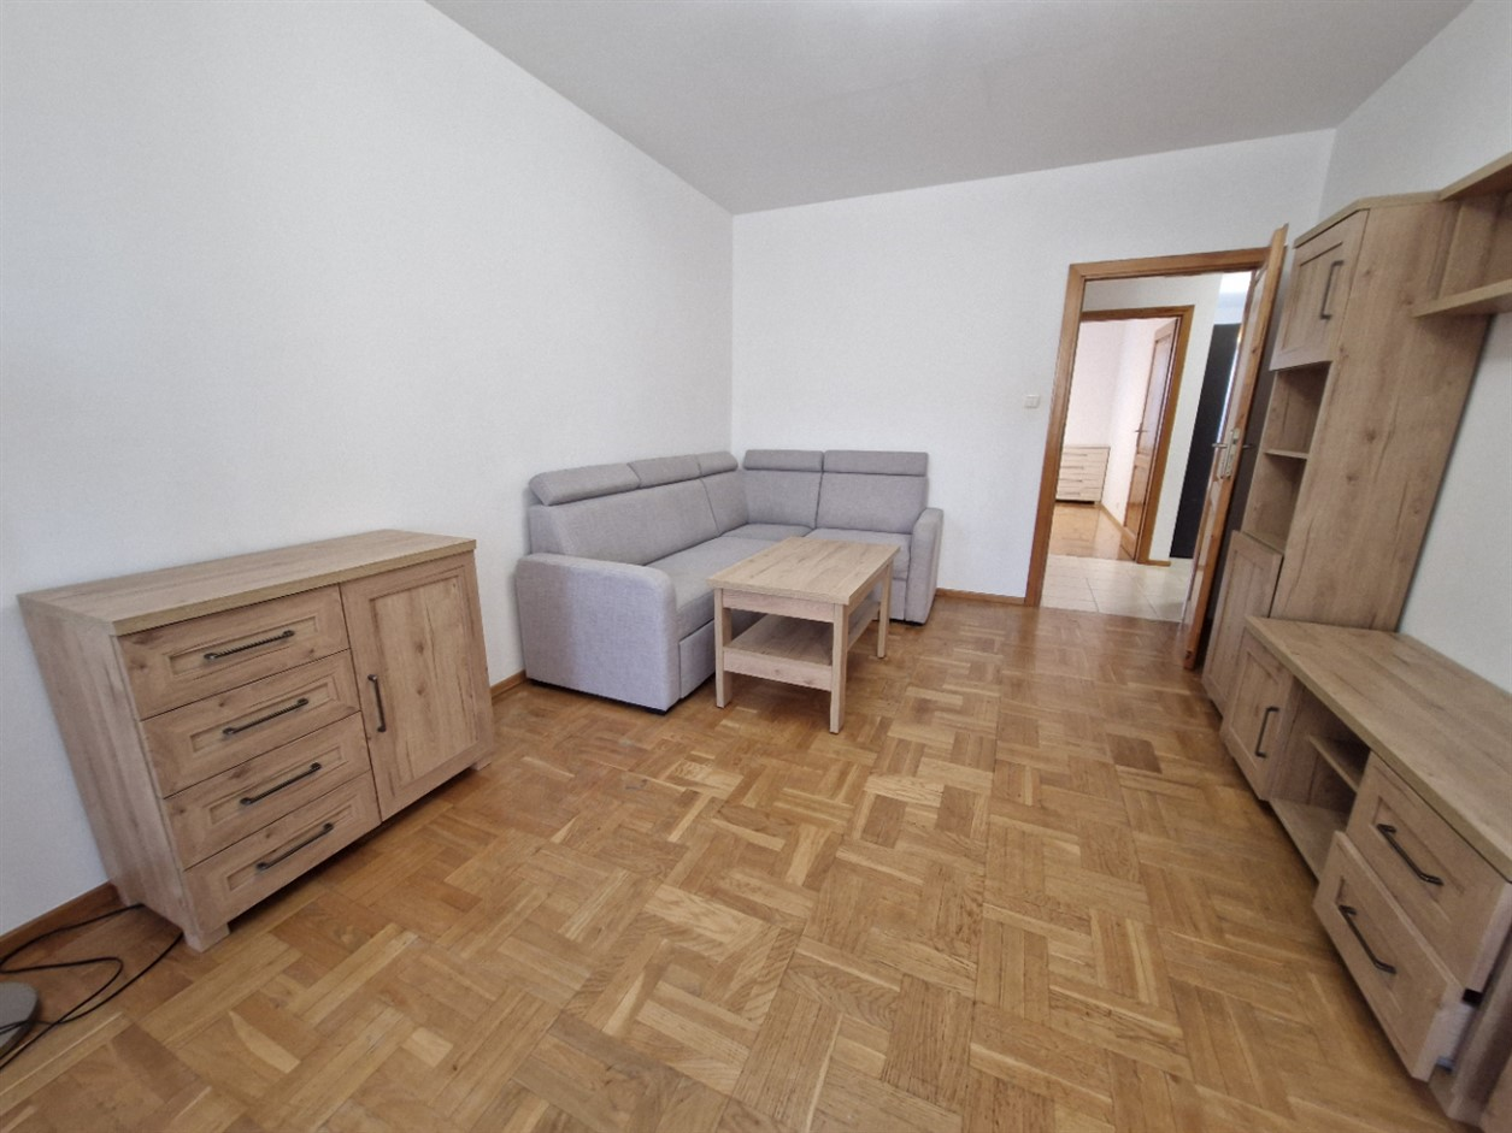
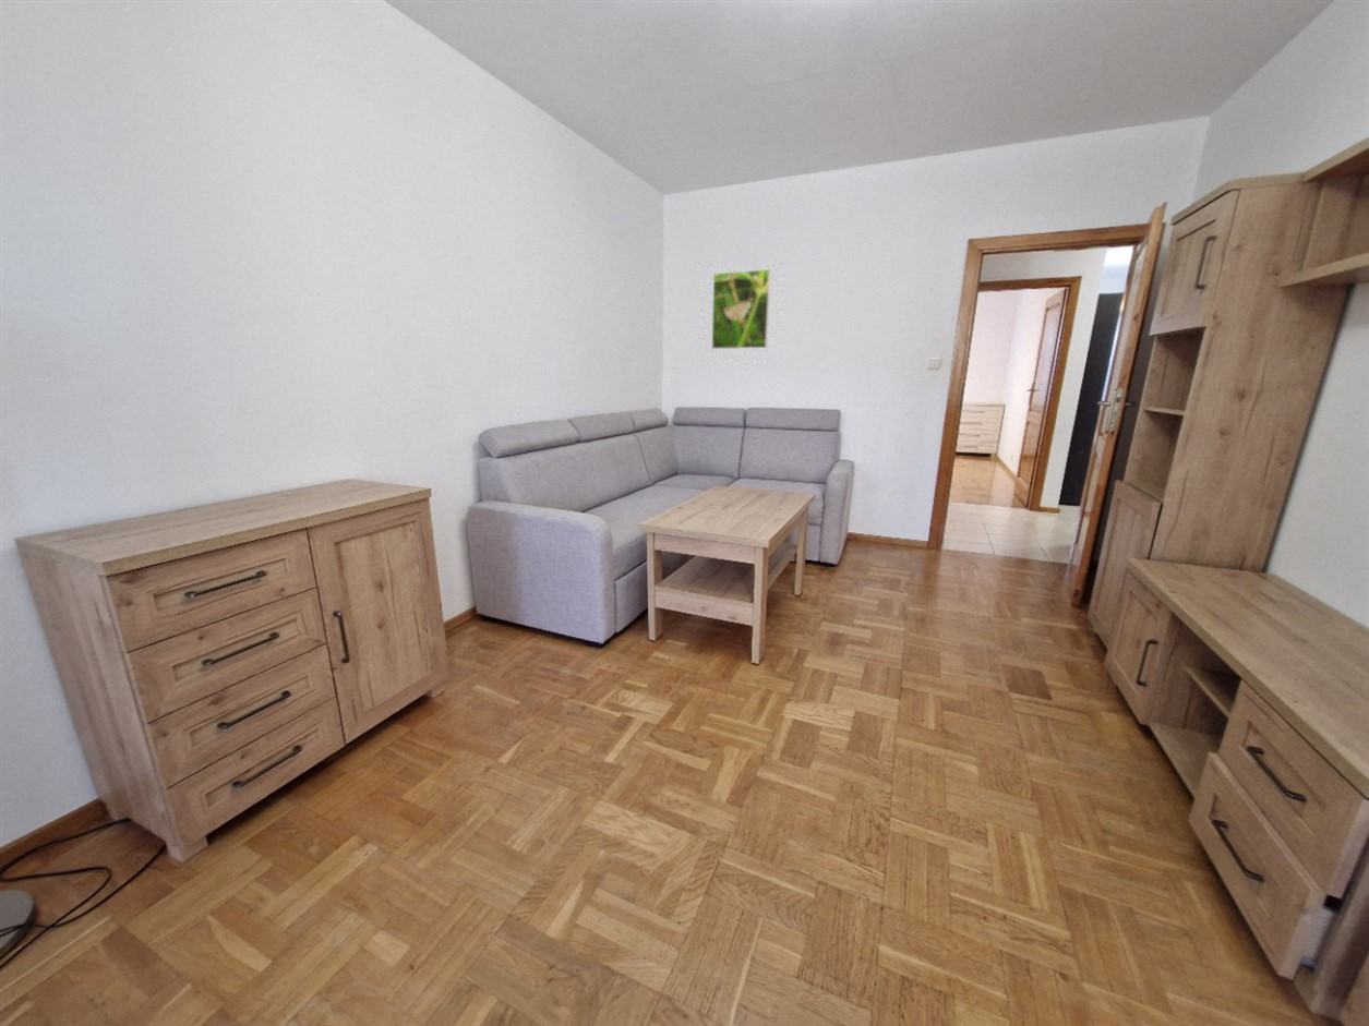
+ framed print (740, 310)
